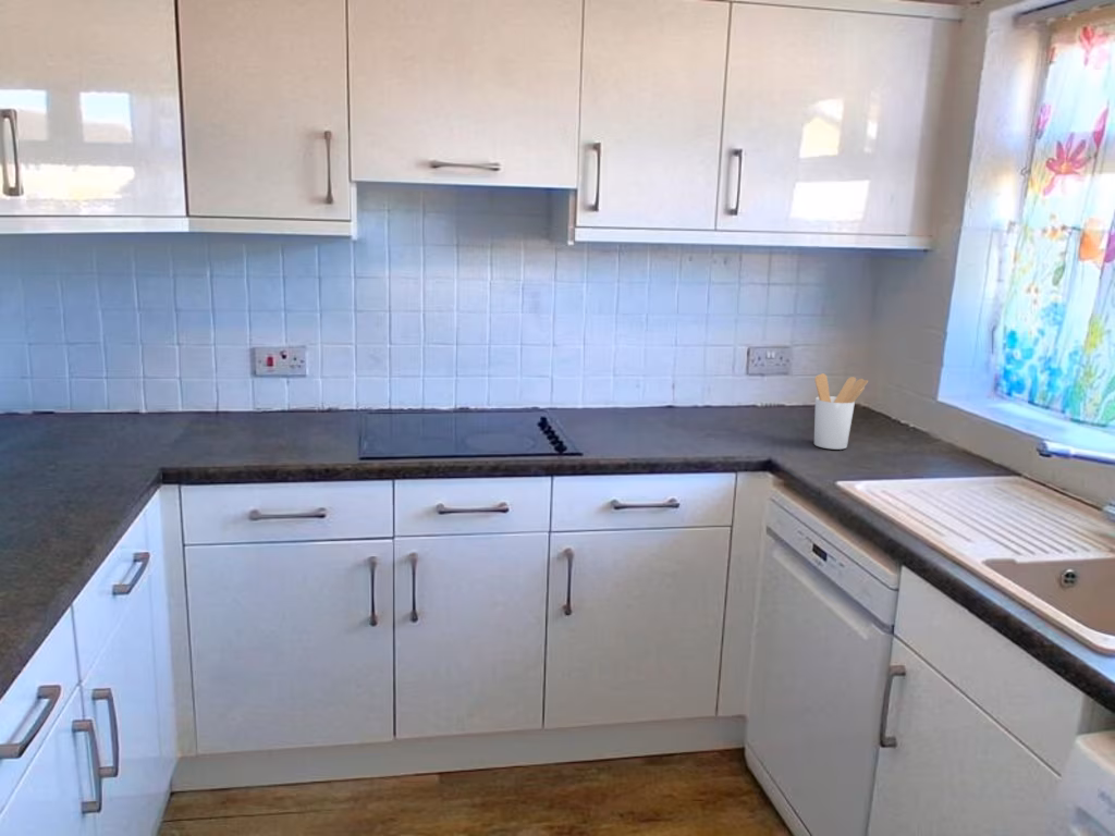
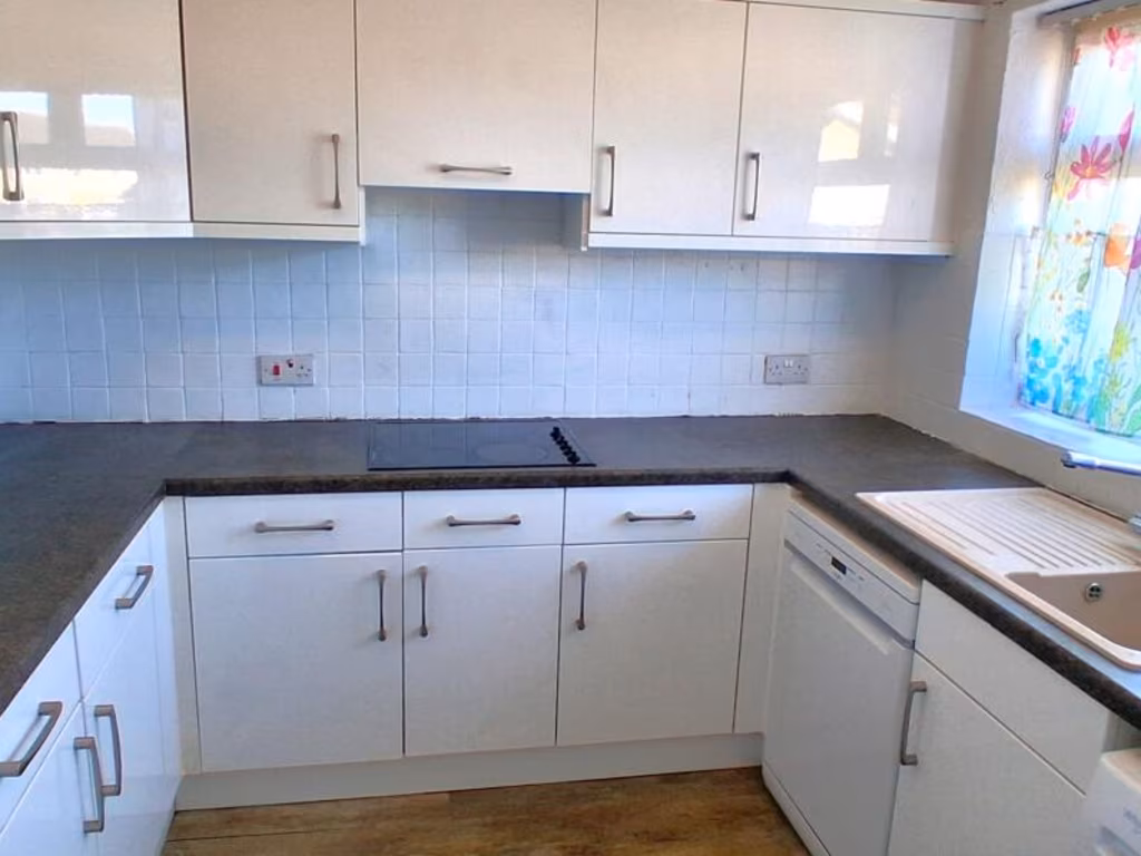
- utensil holder (840, 410)
